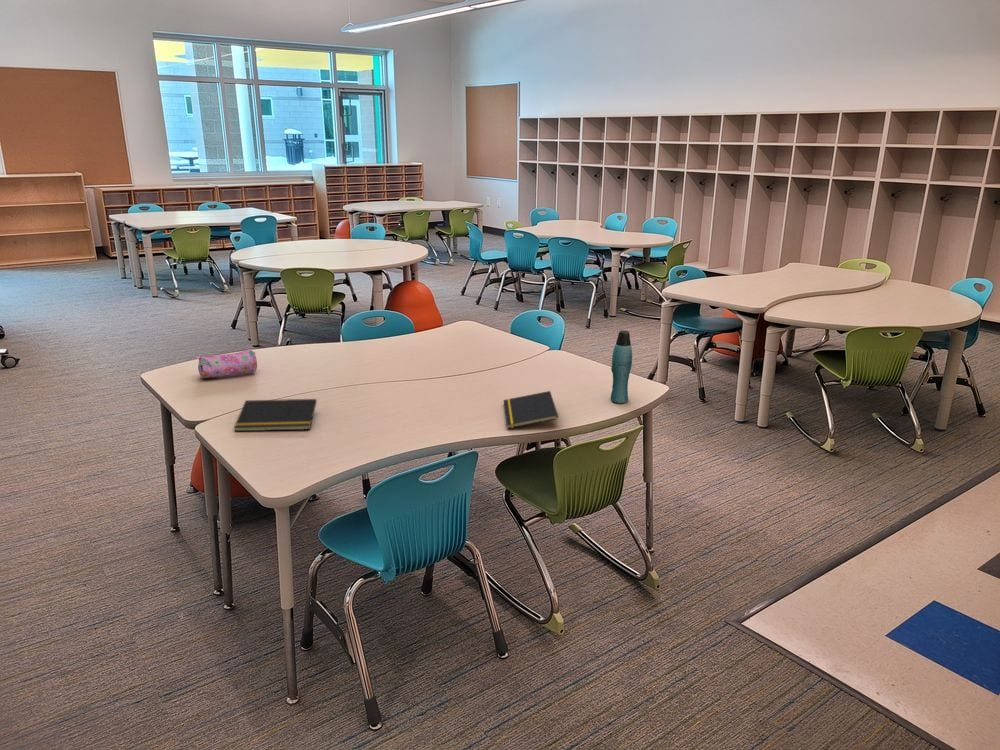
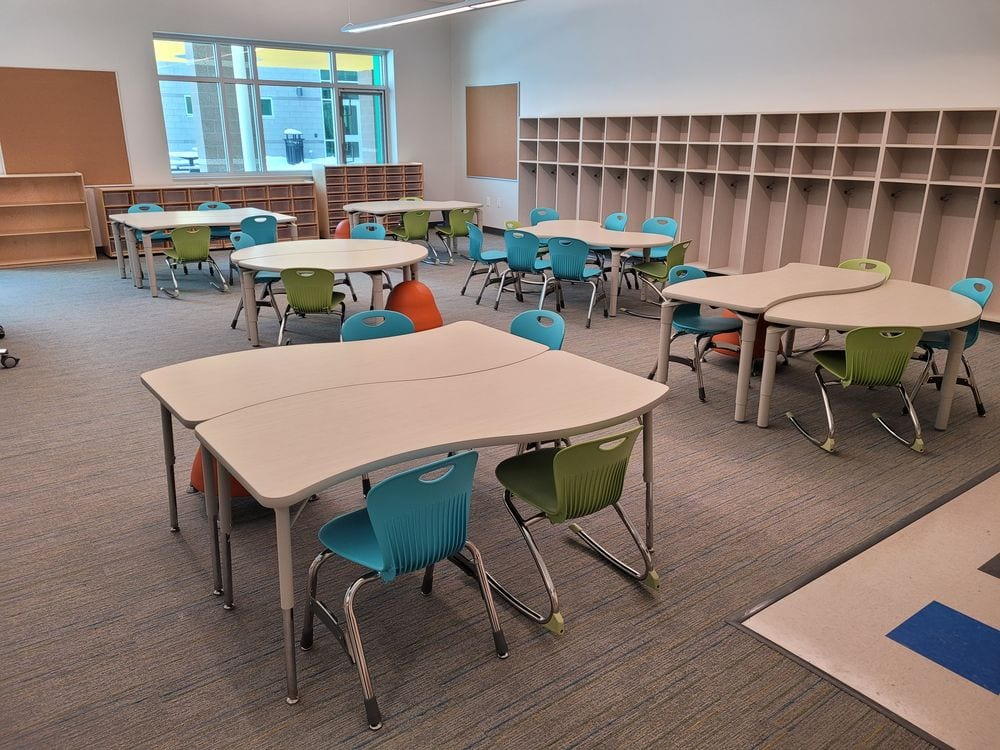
- notepad (276, 414)
- notepad (529, 408)
- bottle (621, 366)
- pencil case (227, 363)
